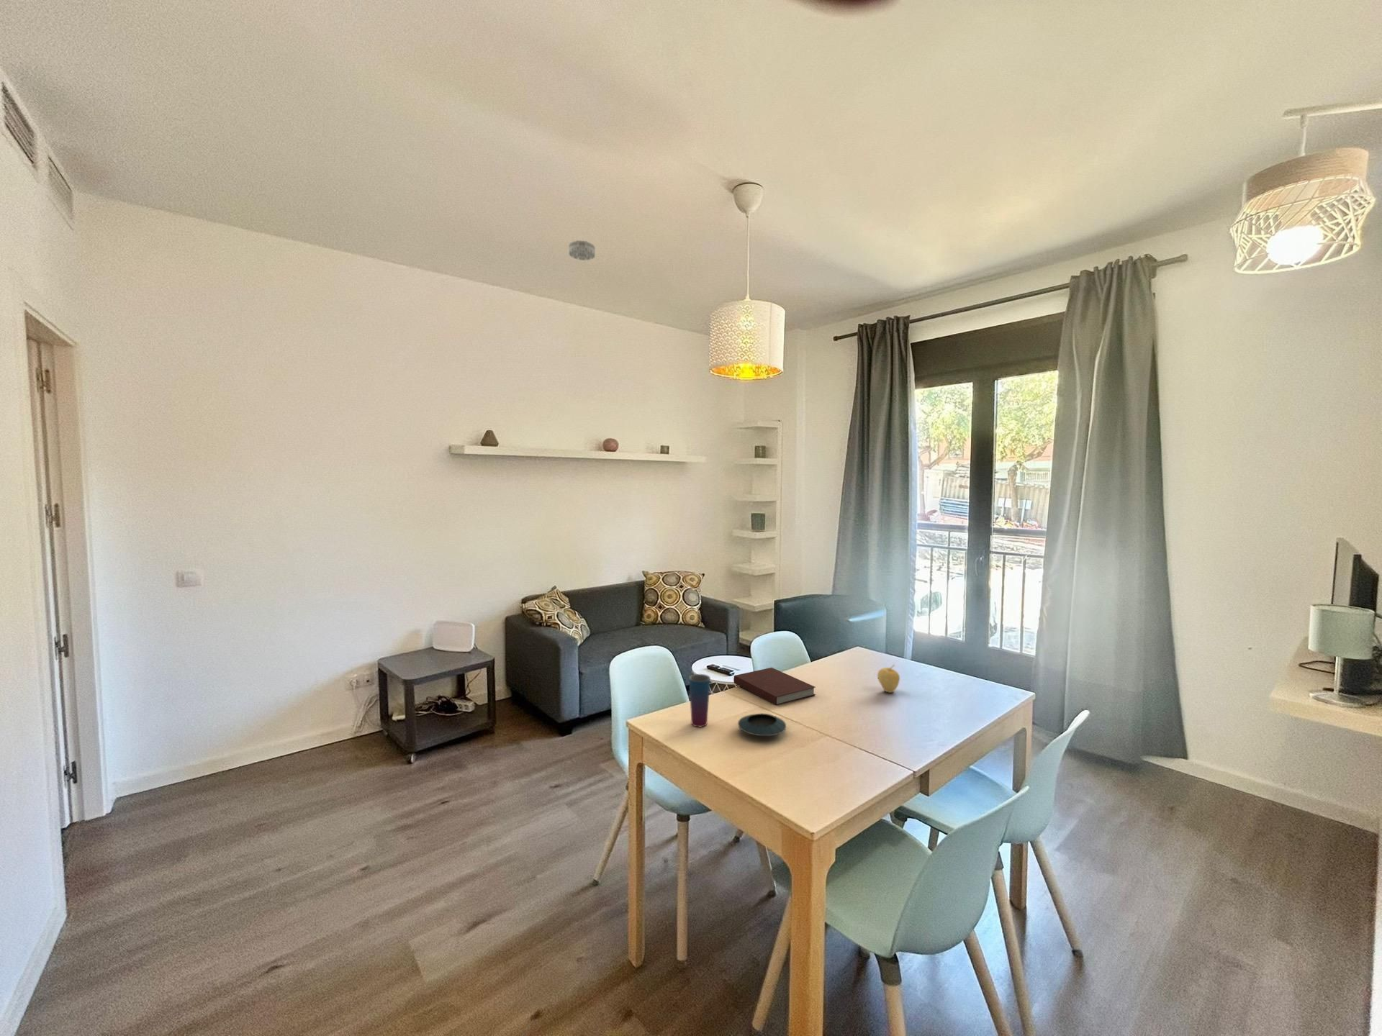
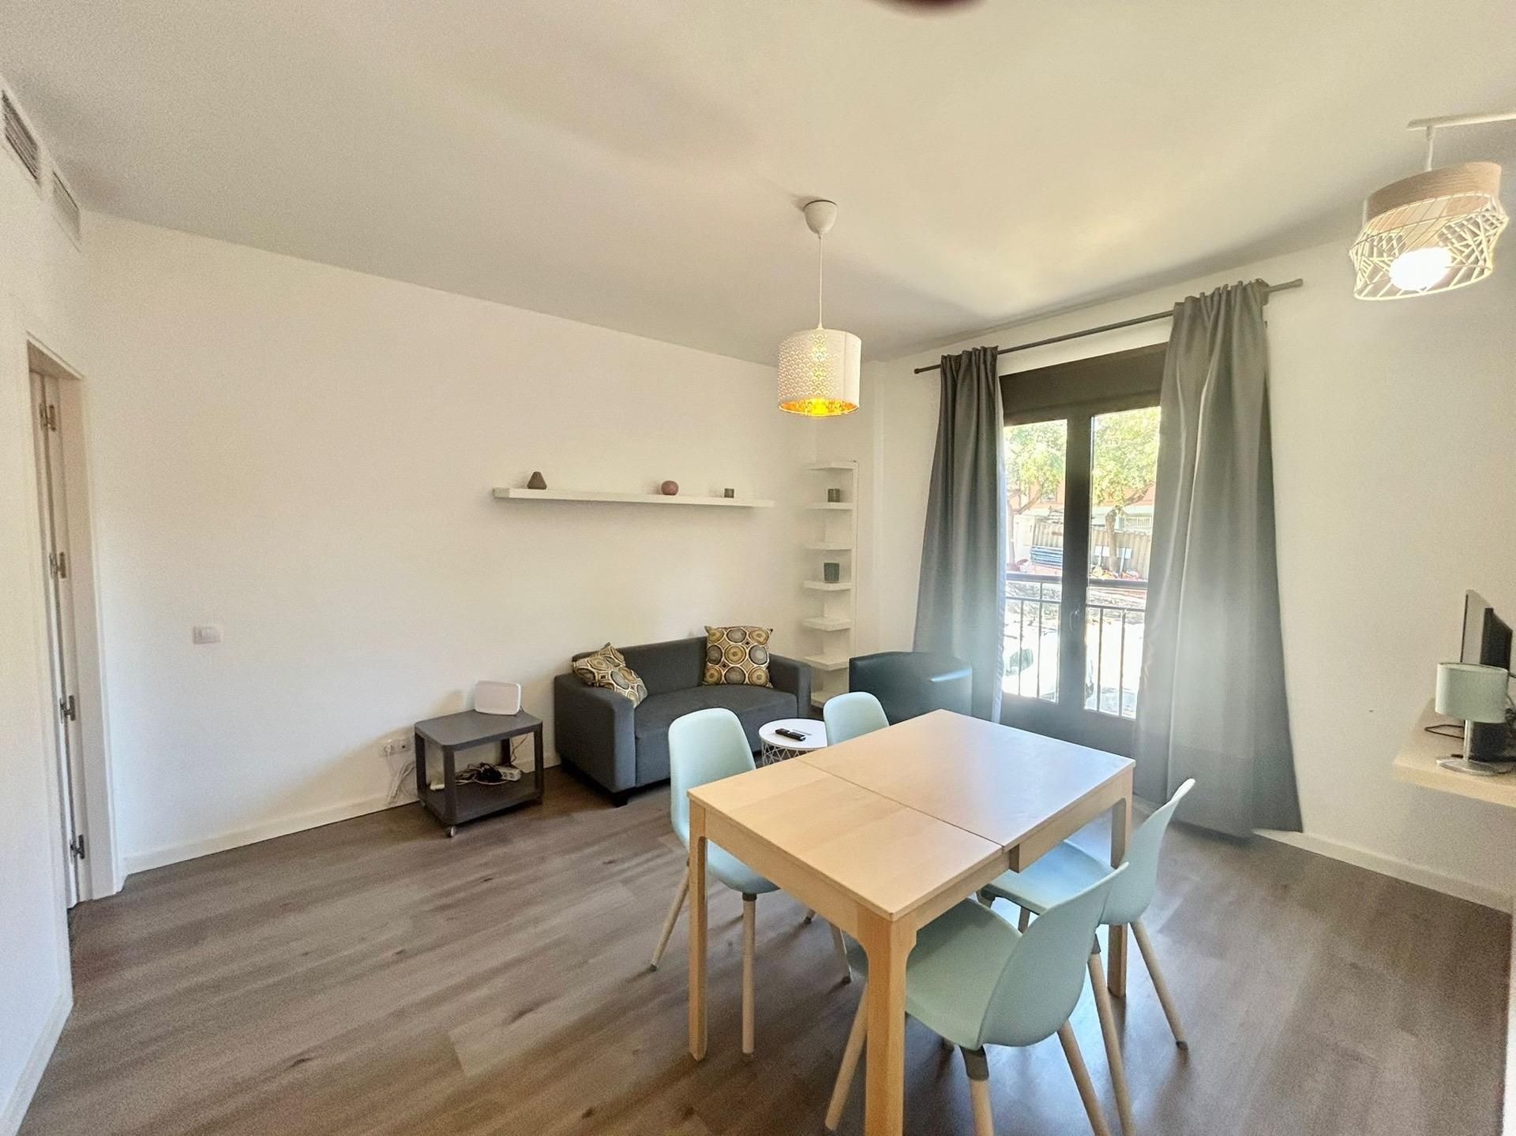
- saucer (762, 723)
- fruit (888, 677)
- cup (699, 700)
- notebook (773, 684)
- smoke detector (581, 249)
